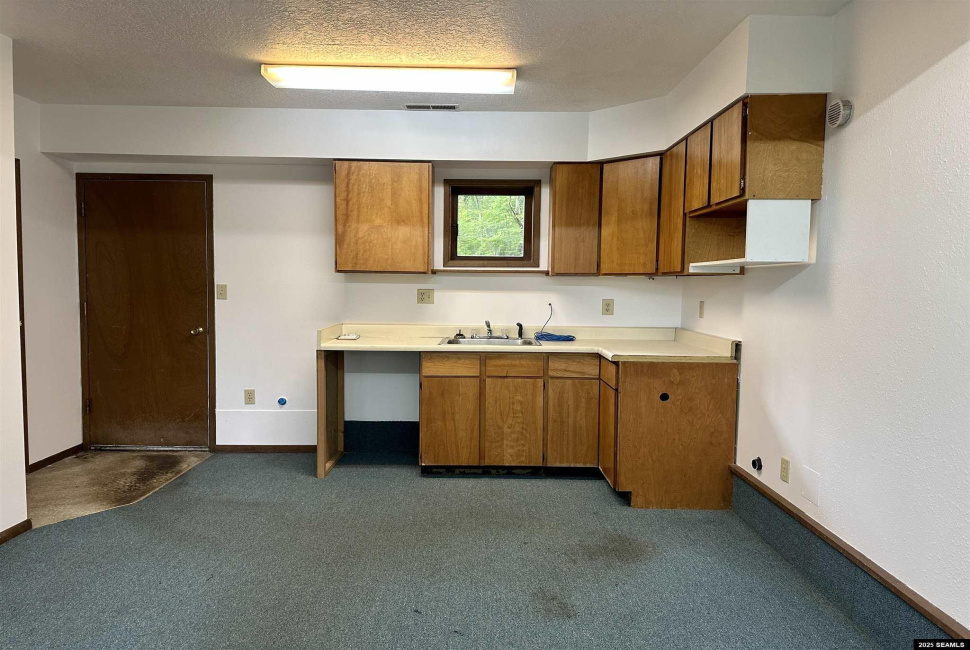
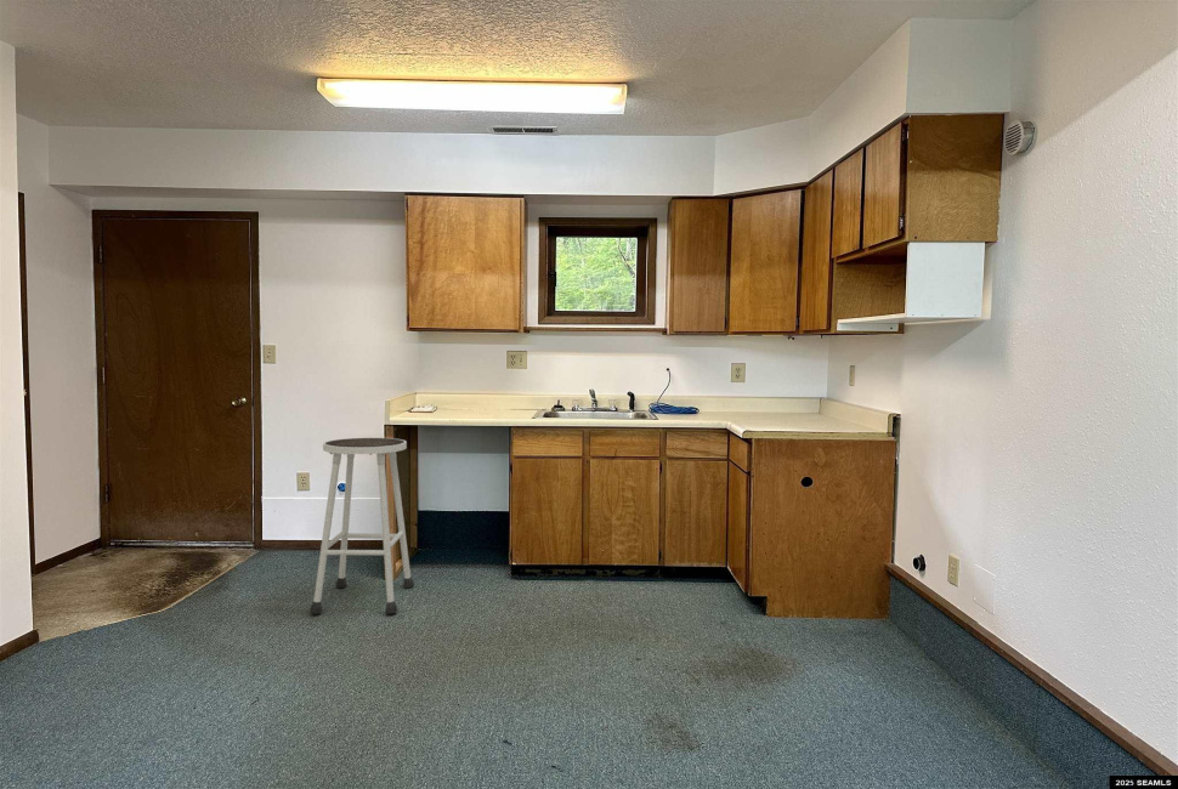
+ stool (364, 534)
